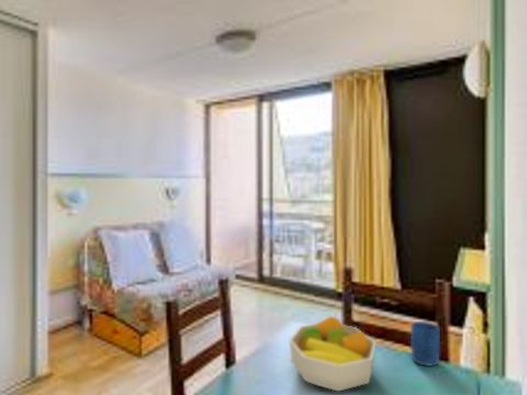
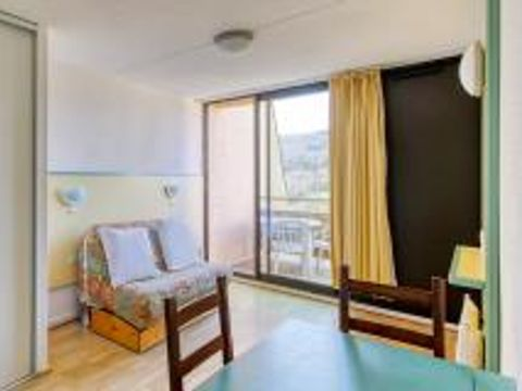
- fruit bowl (332, 349)
- mug (426, 346)
